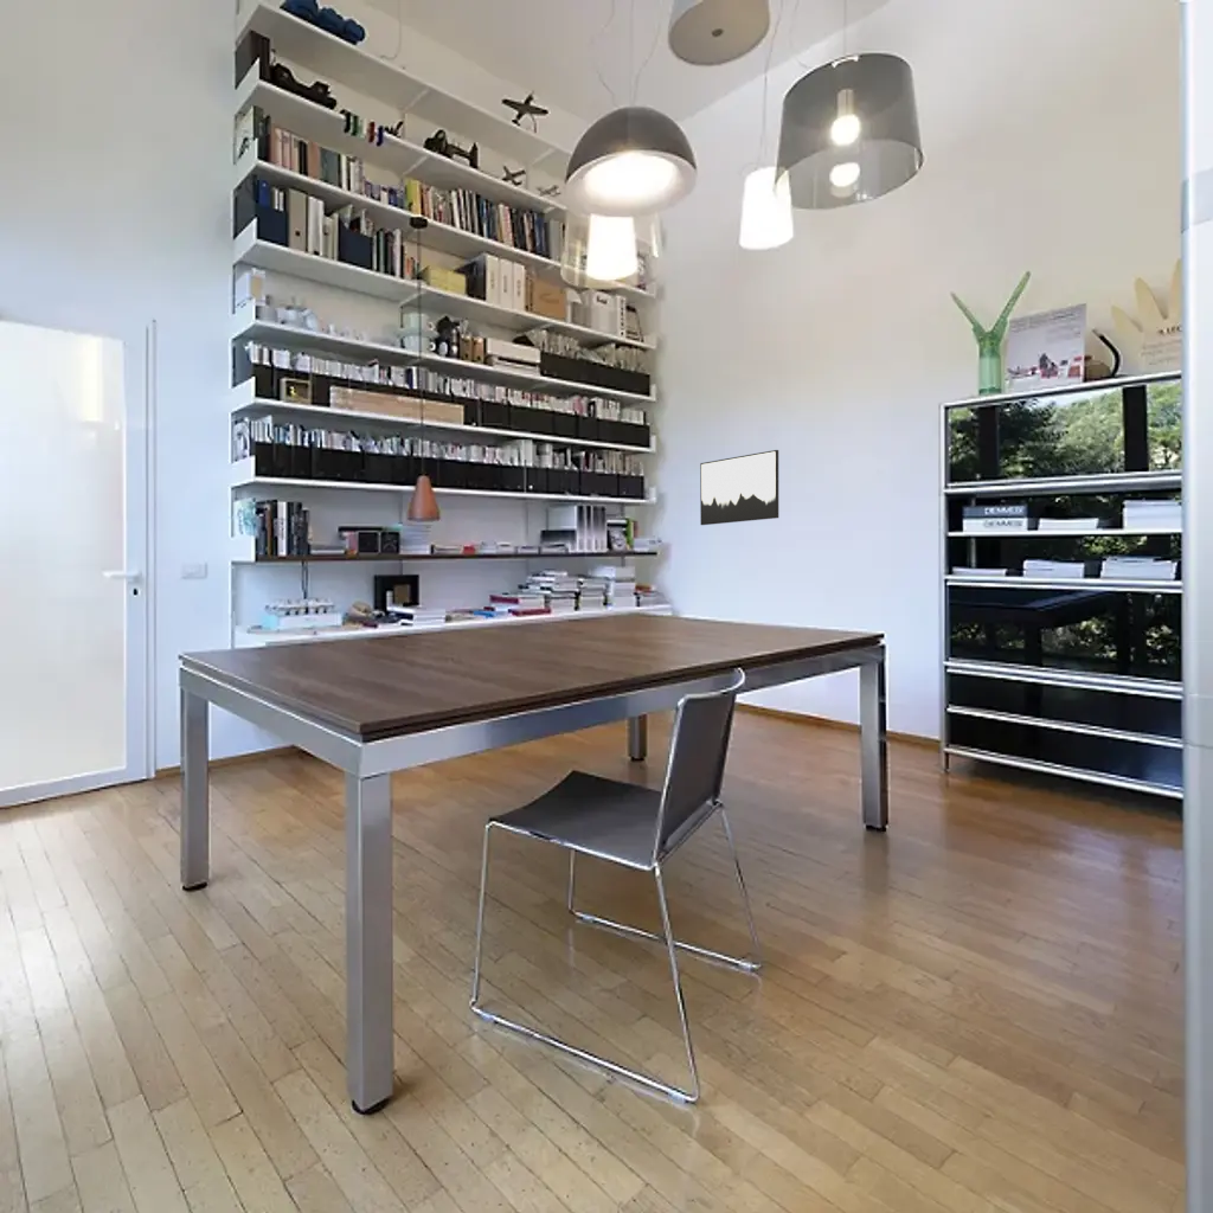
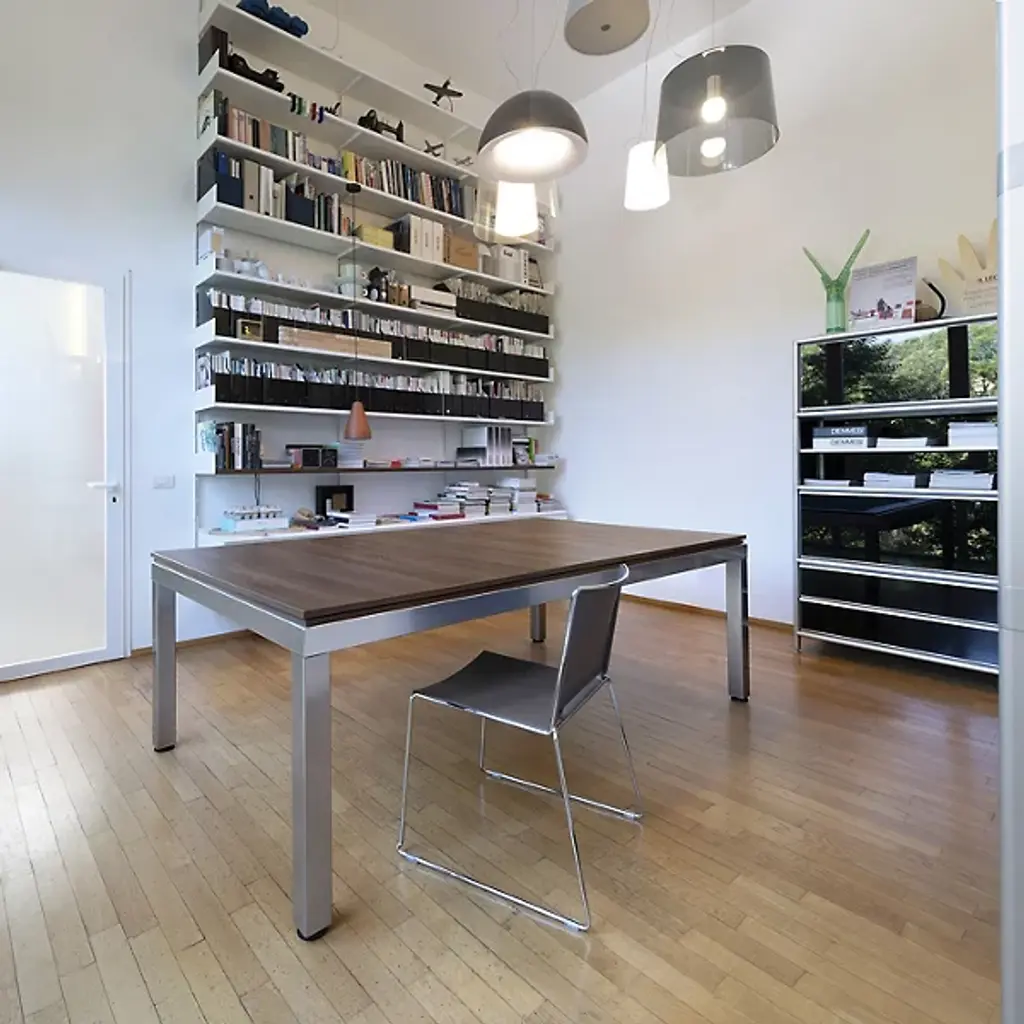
- wall art (737, 489)
